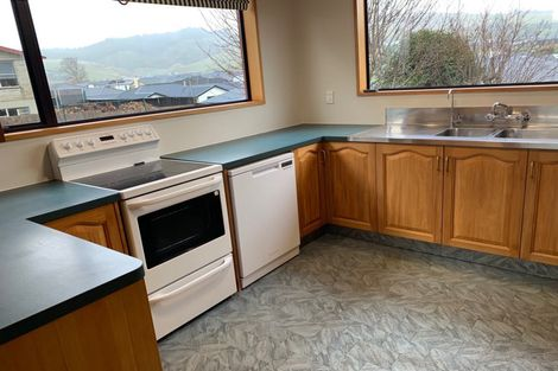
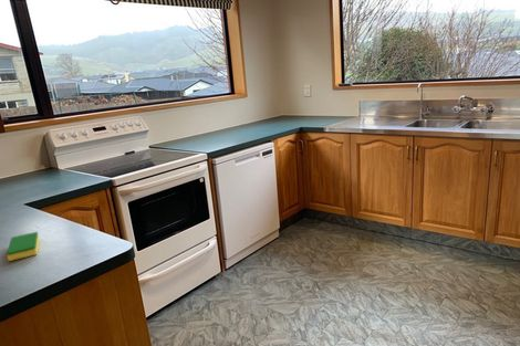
+ dish sponge (23, 245)
